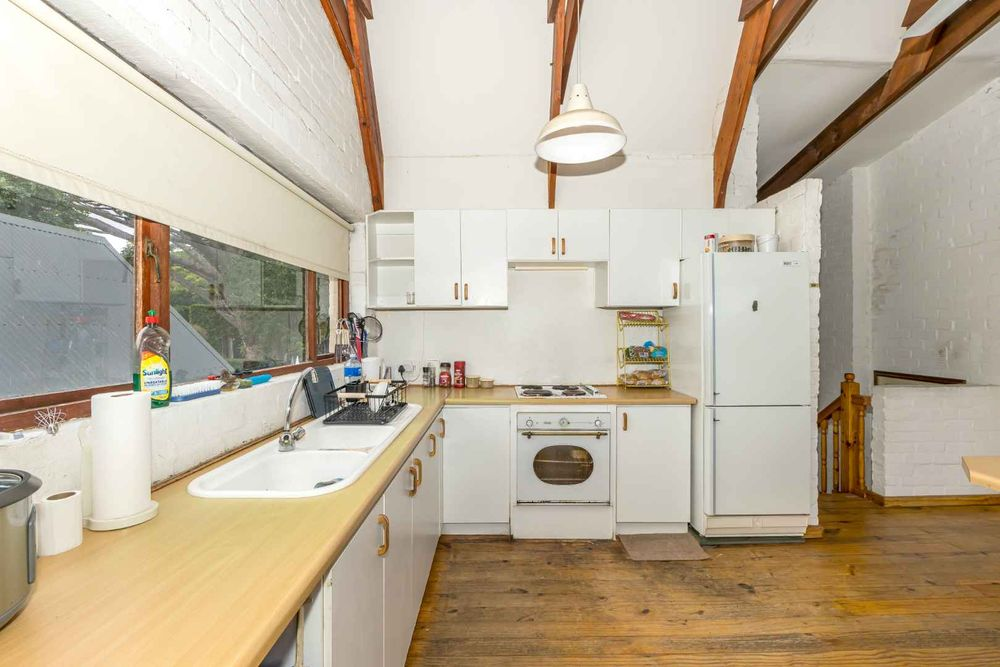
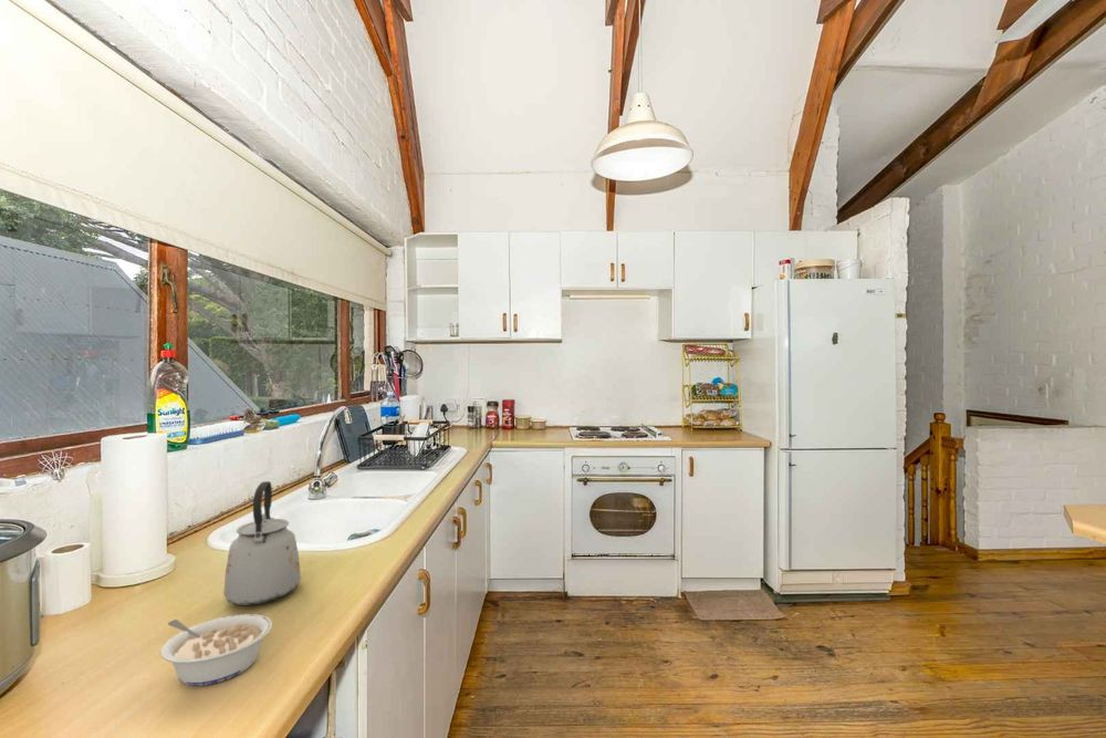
+ legume (215, 648)
+ kettle (265, 536)
